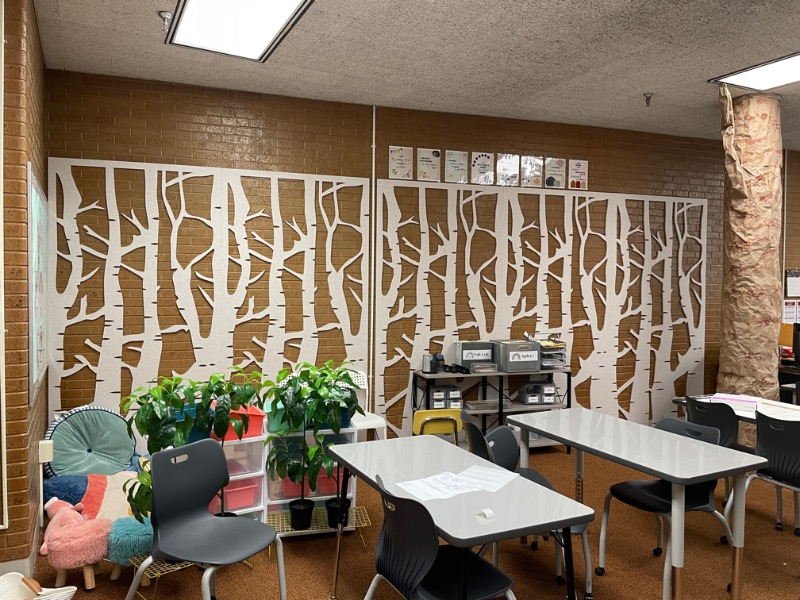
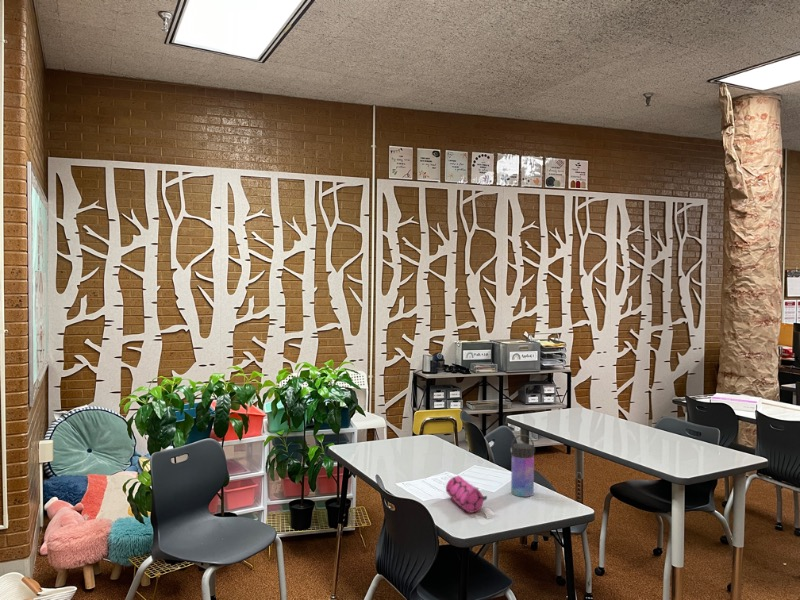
+ pencil case (464, 492)
+ water bottle (522, 464)
